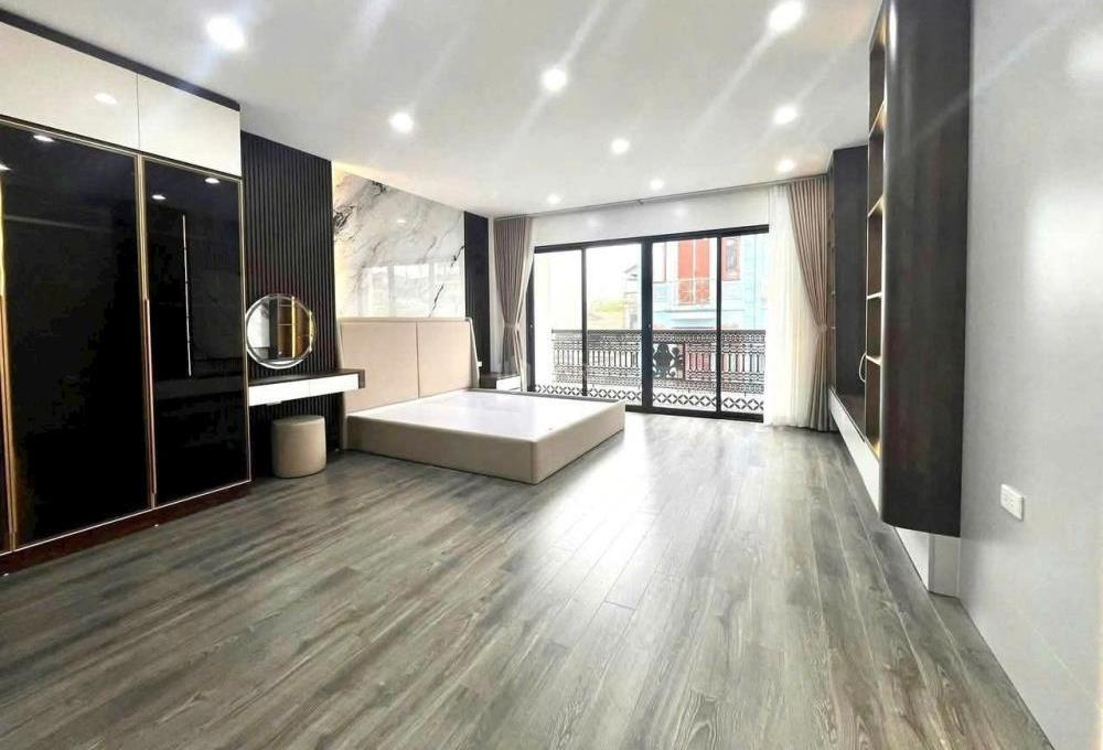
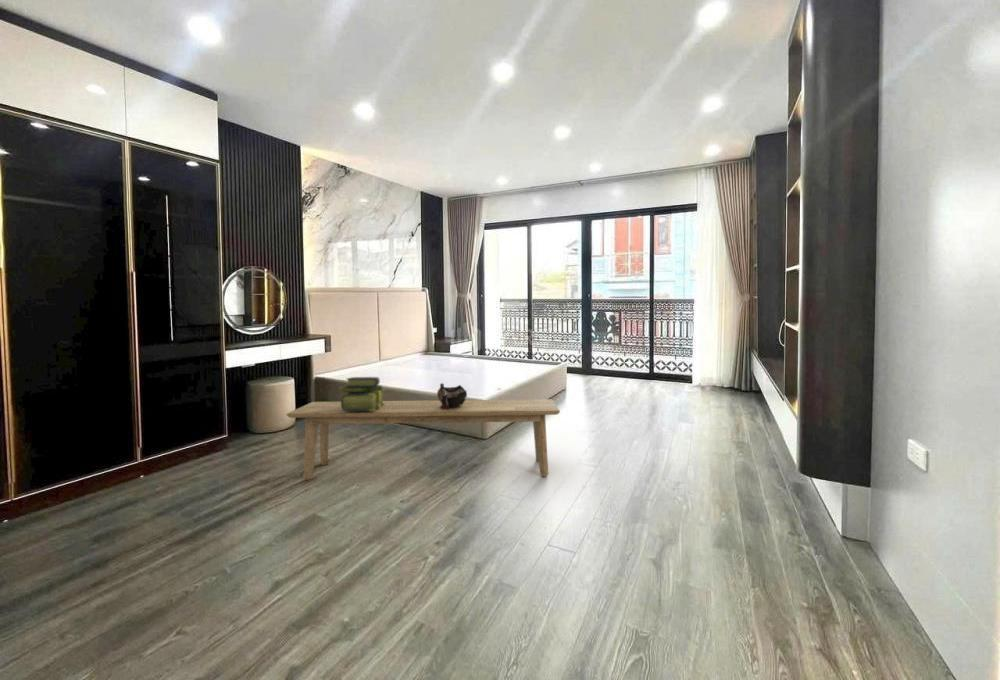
+ decorative bowl (452, 395)
+ stack of books (362, 391)
+ bench (428, 422)
